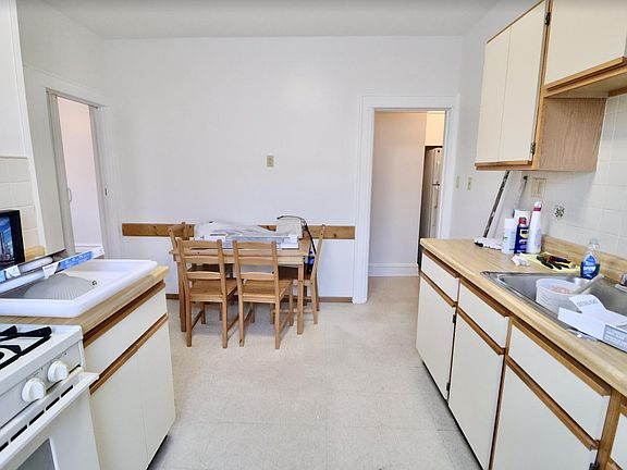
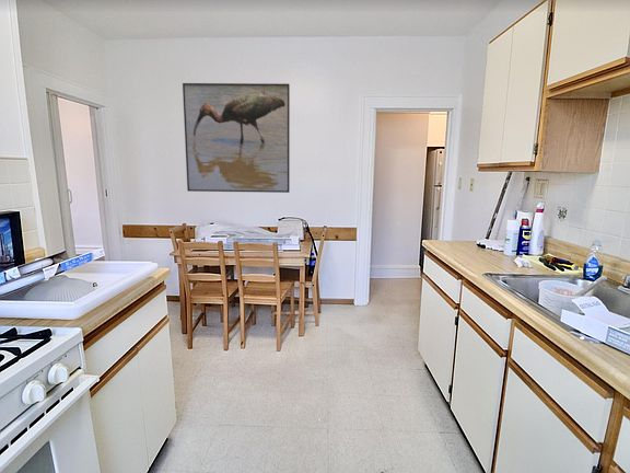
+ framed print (236, 139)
